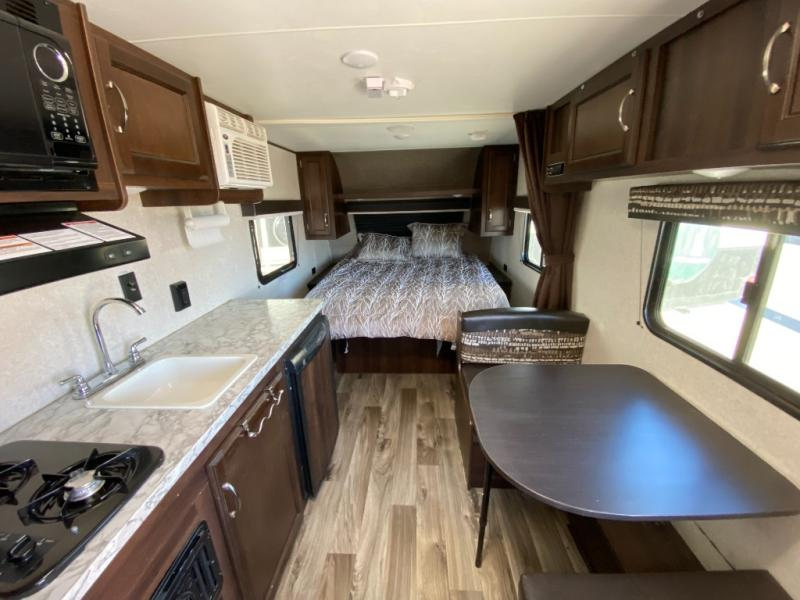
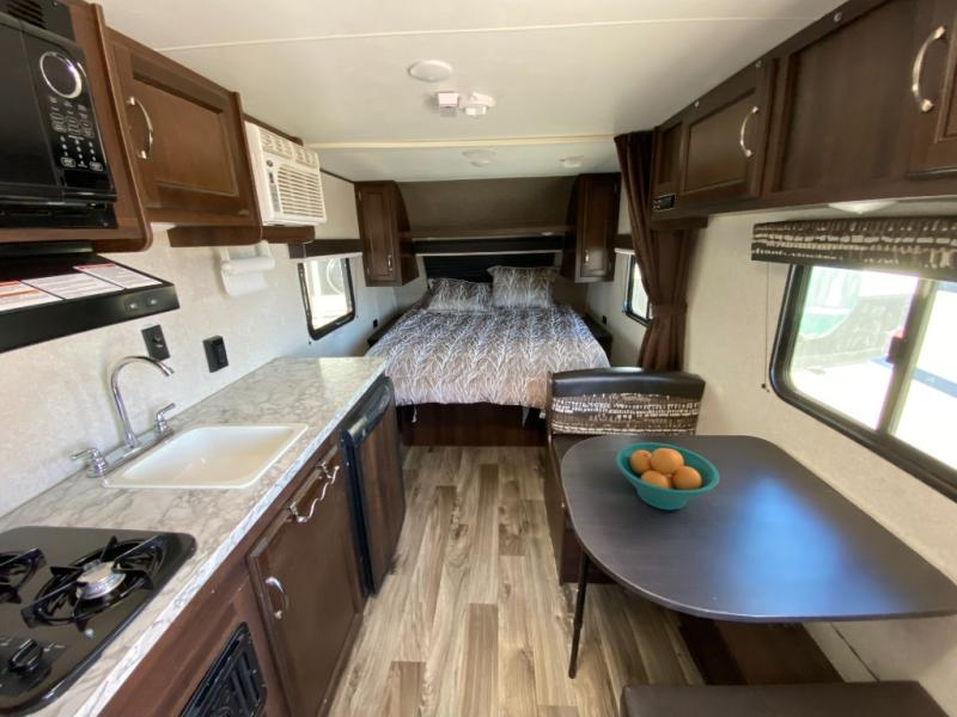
+ fruit bowl (663, 473)
